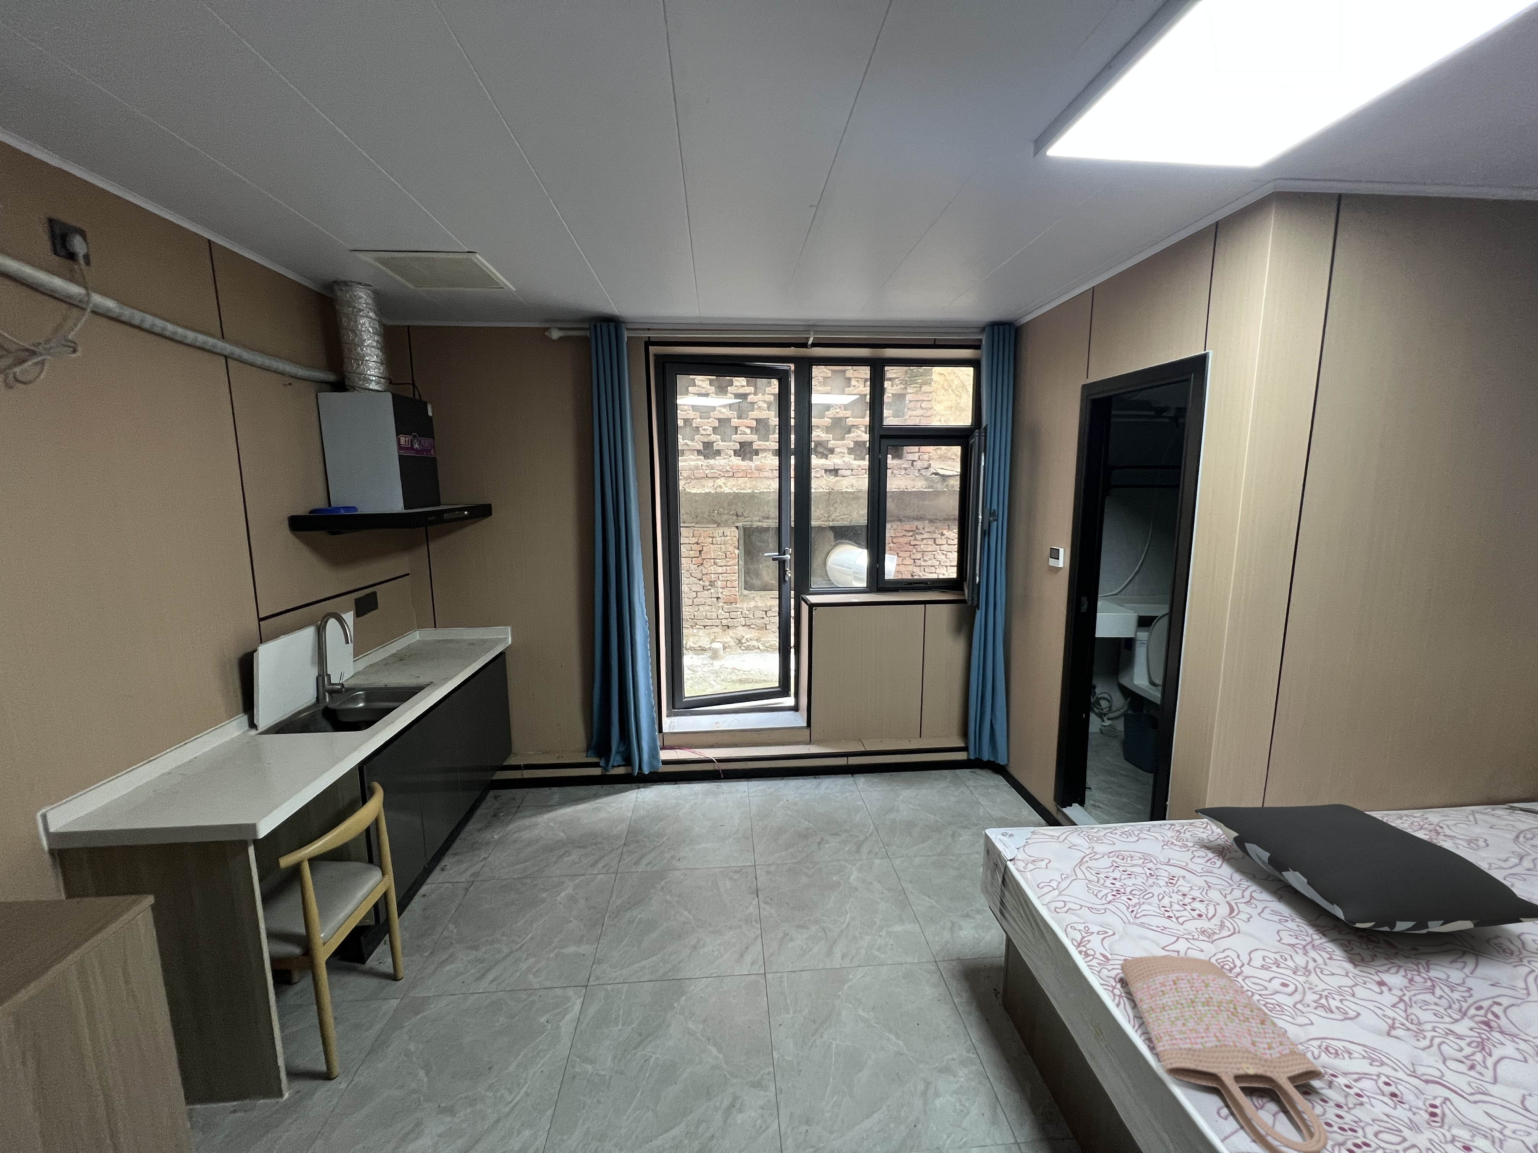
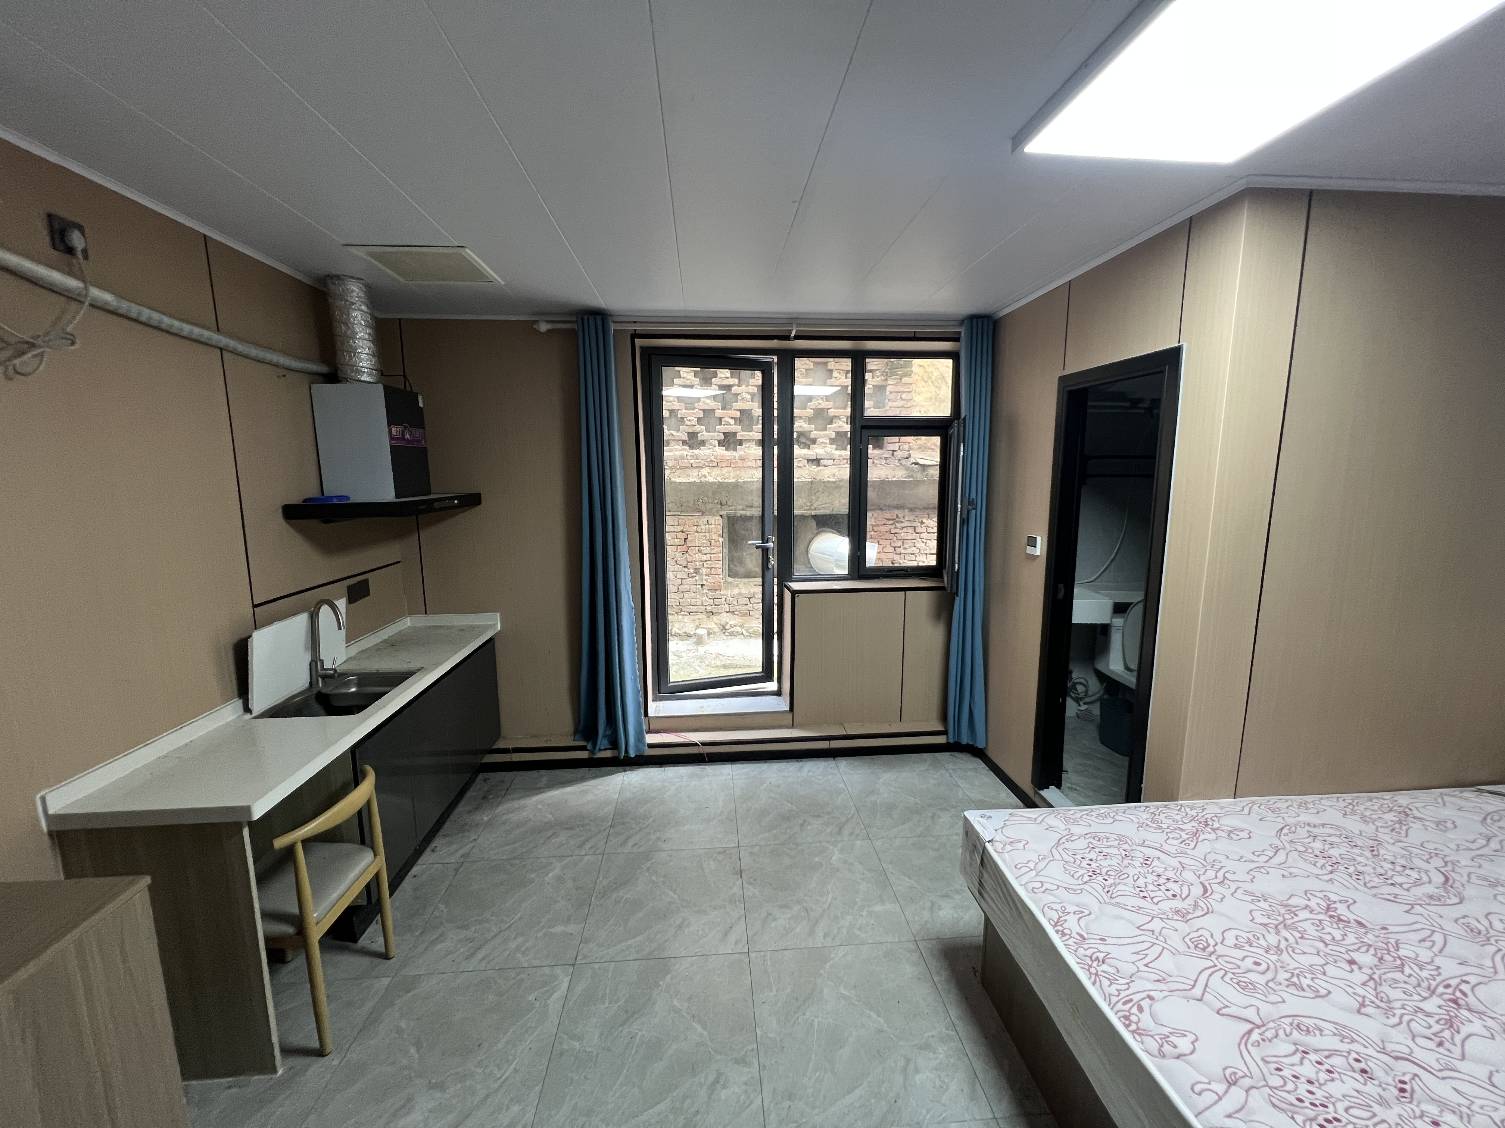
- shopping bag (1222, 1039)
- pillow (1348, 857)
